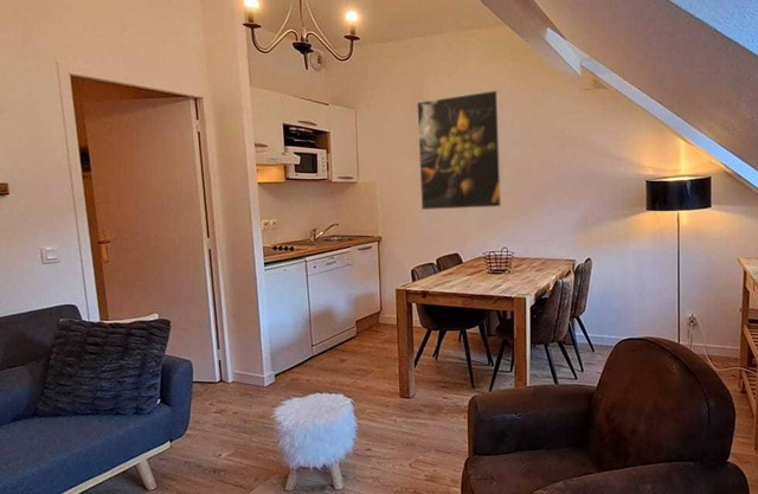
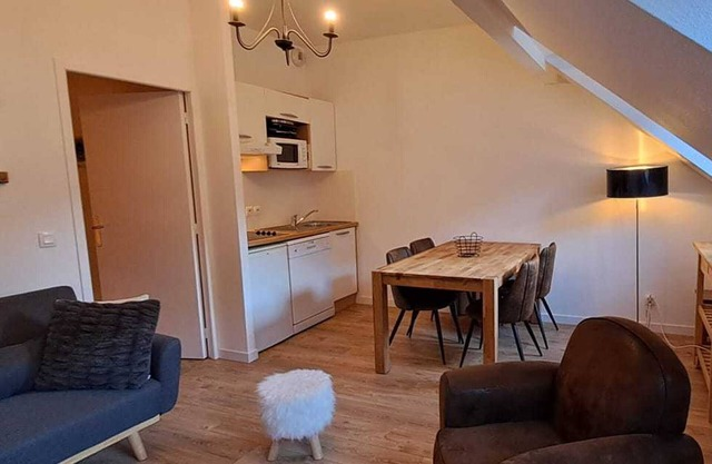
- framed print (457, 153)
